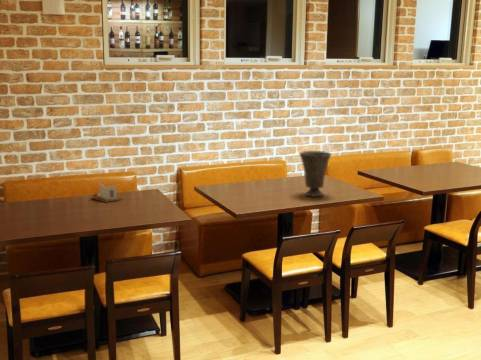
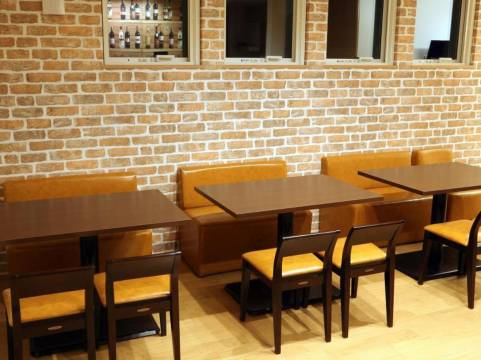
- vase (314, 174)
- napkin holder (106, 190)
